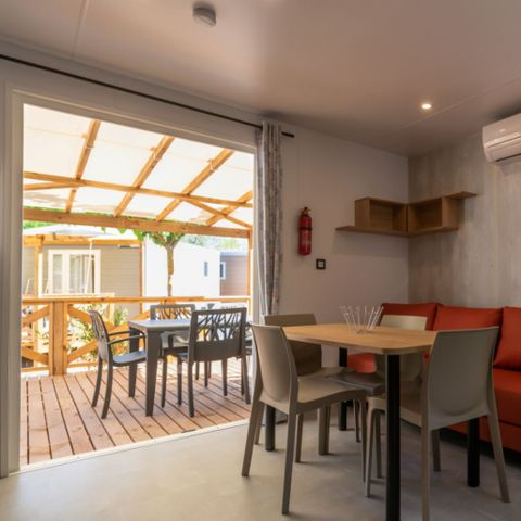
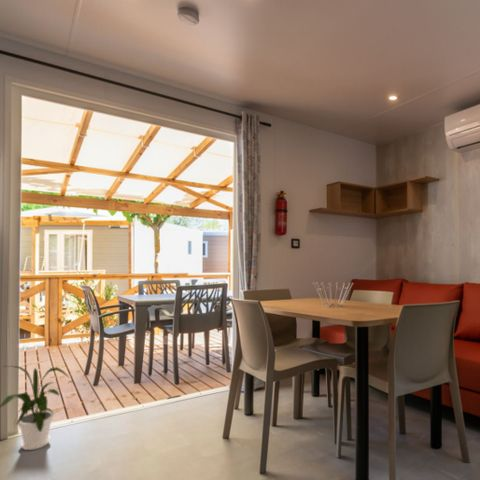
+ house plant (33, 403)
